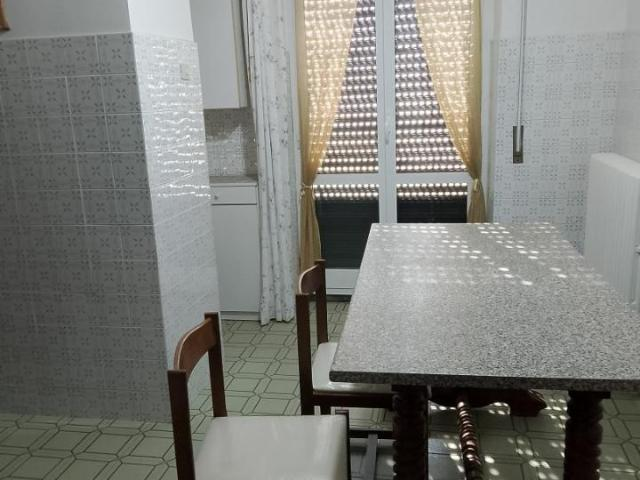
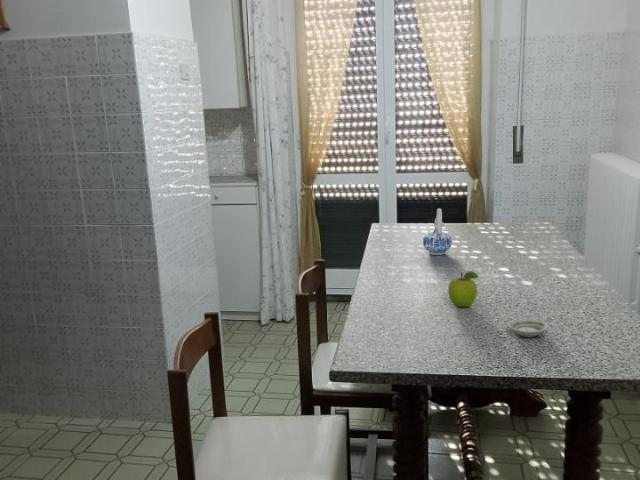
+ ceramic pitcher (437, 230)
+ saucer (527, 329)
+ fruit (464, 288)
